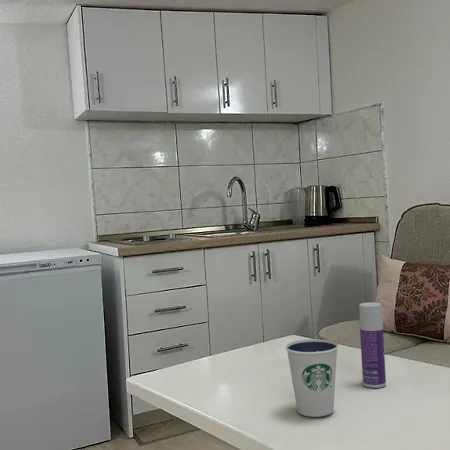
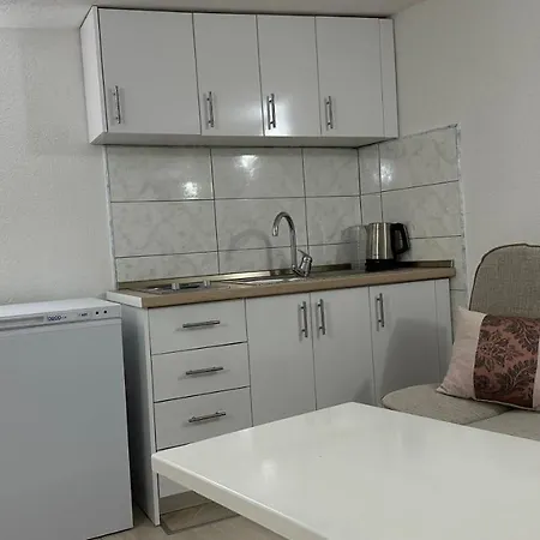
- bottle (372, 344)
- dixie cup (313, 378)
